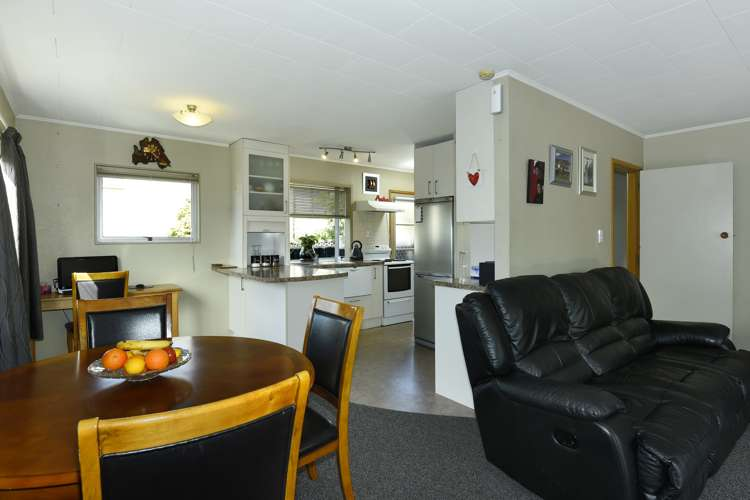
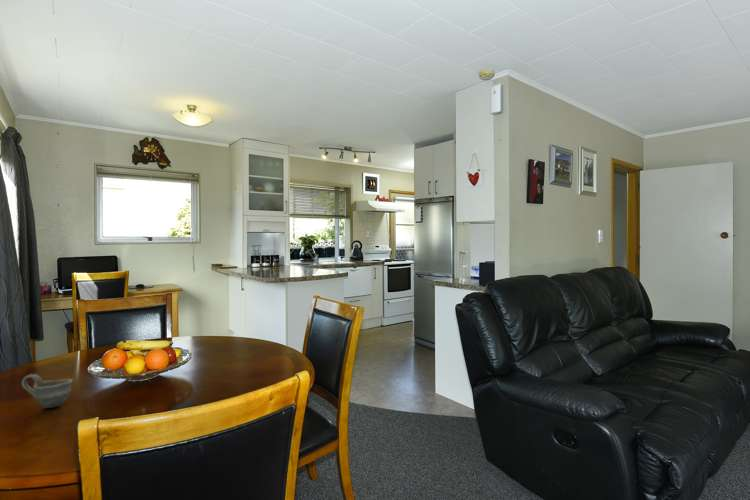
+ cup (50, 389)
